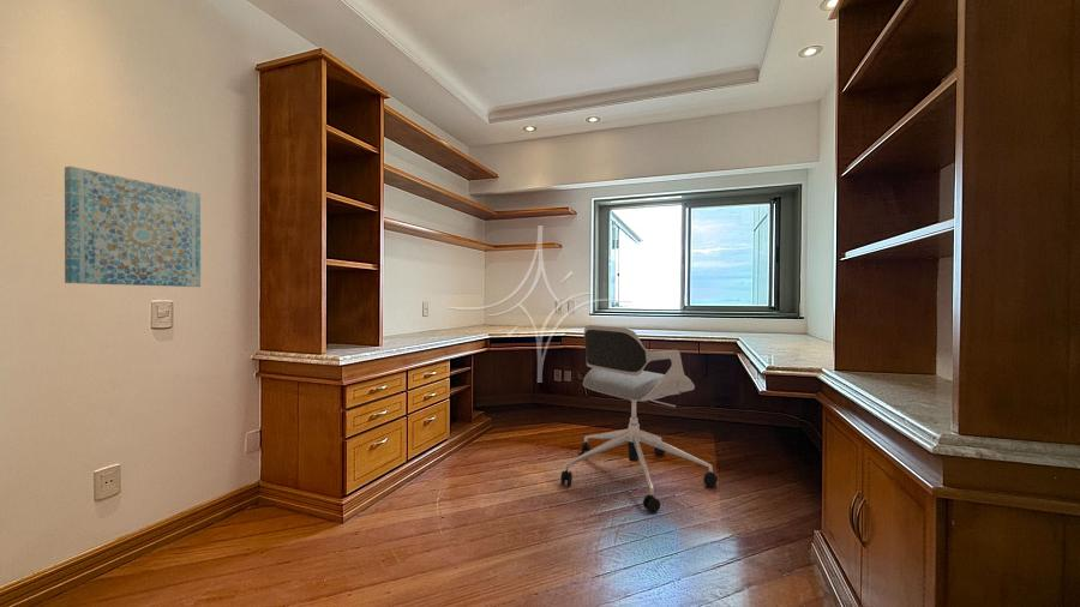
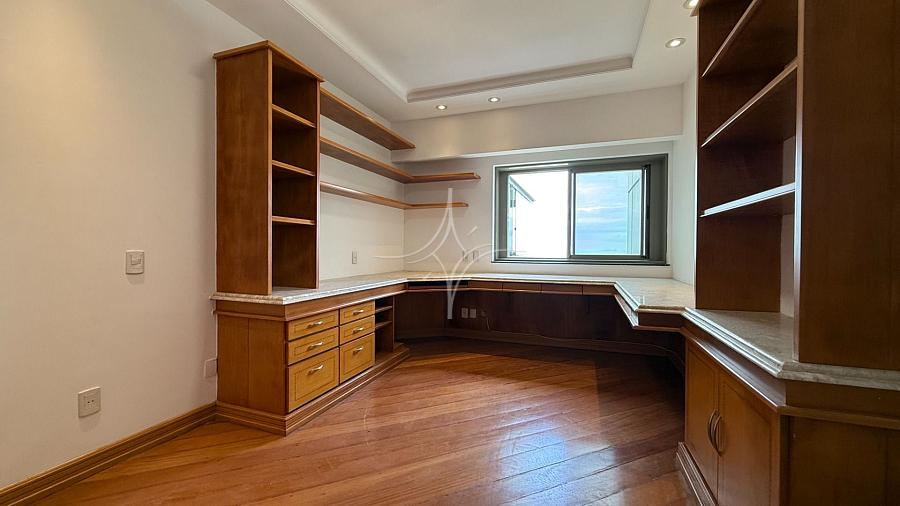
- wall art (139, 233)
- office chair (628, 398)
